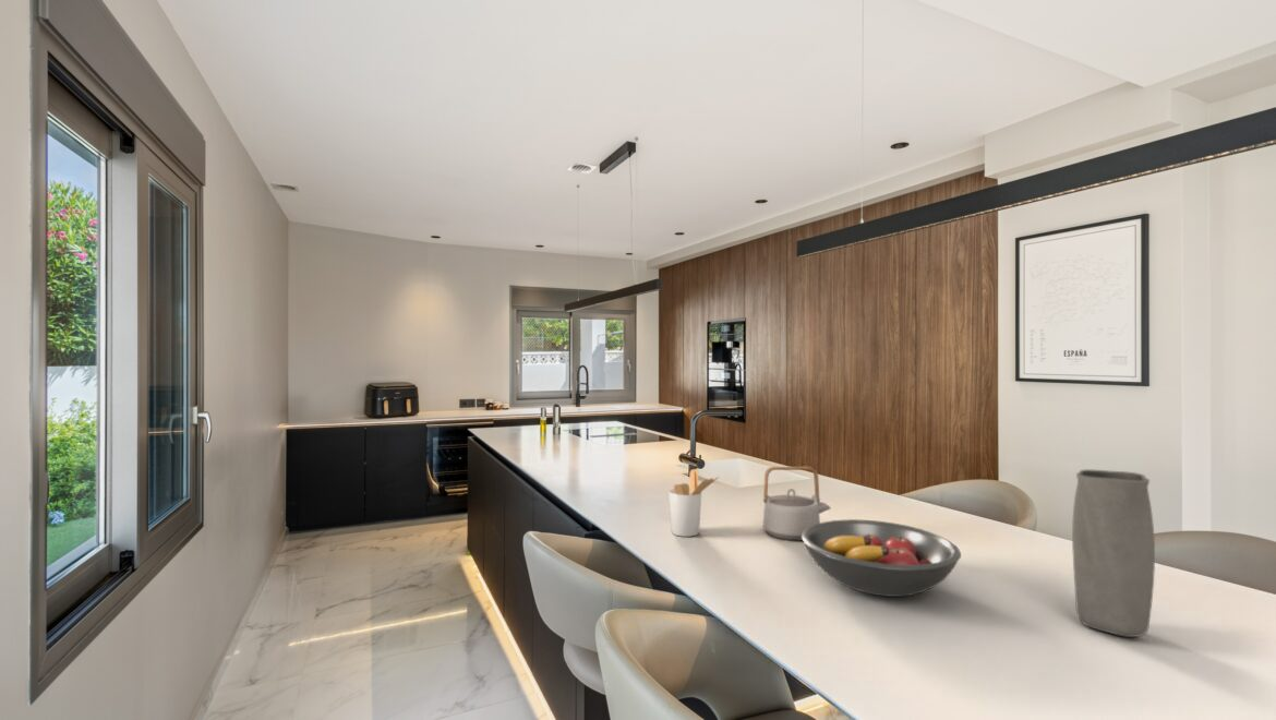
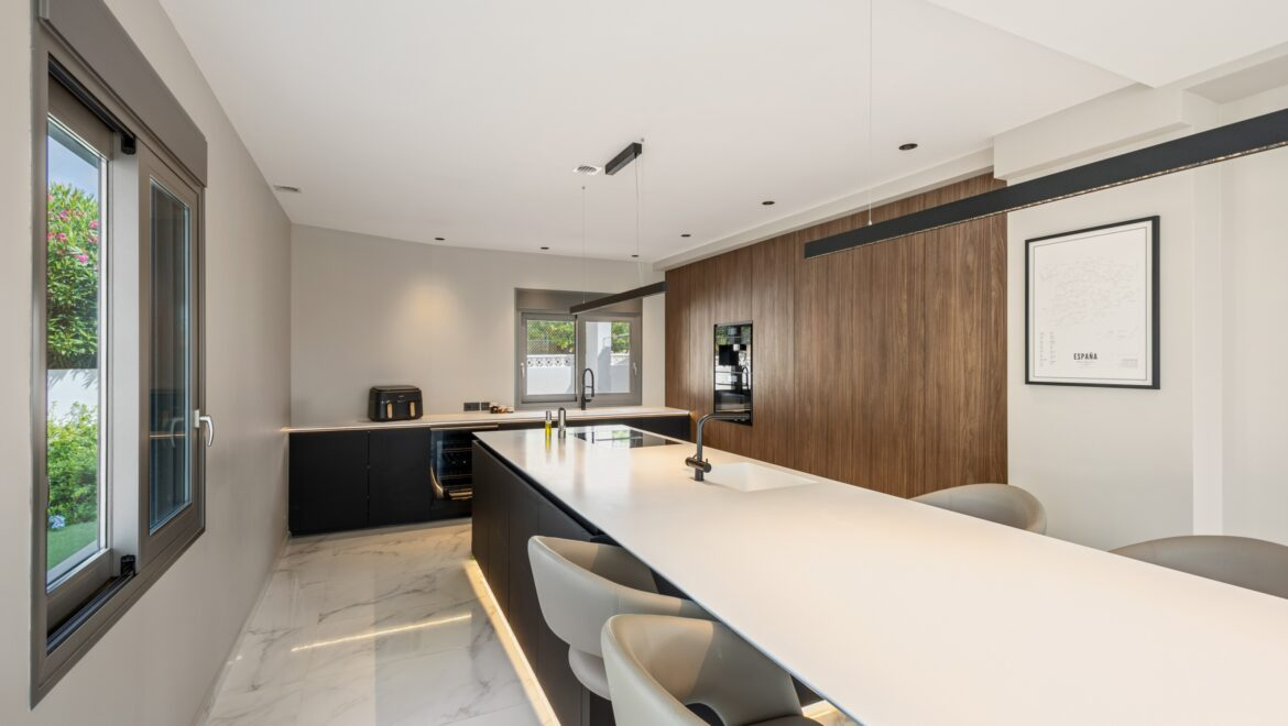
- teapot (796, 500)
- fruit bowl (877, 555)
- utensil holder (693, 503)
- vase (1111, 551)
